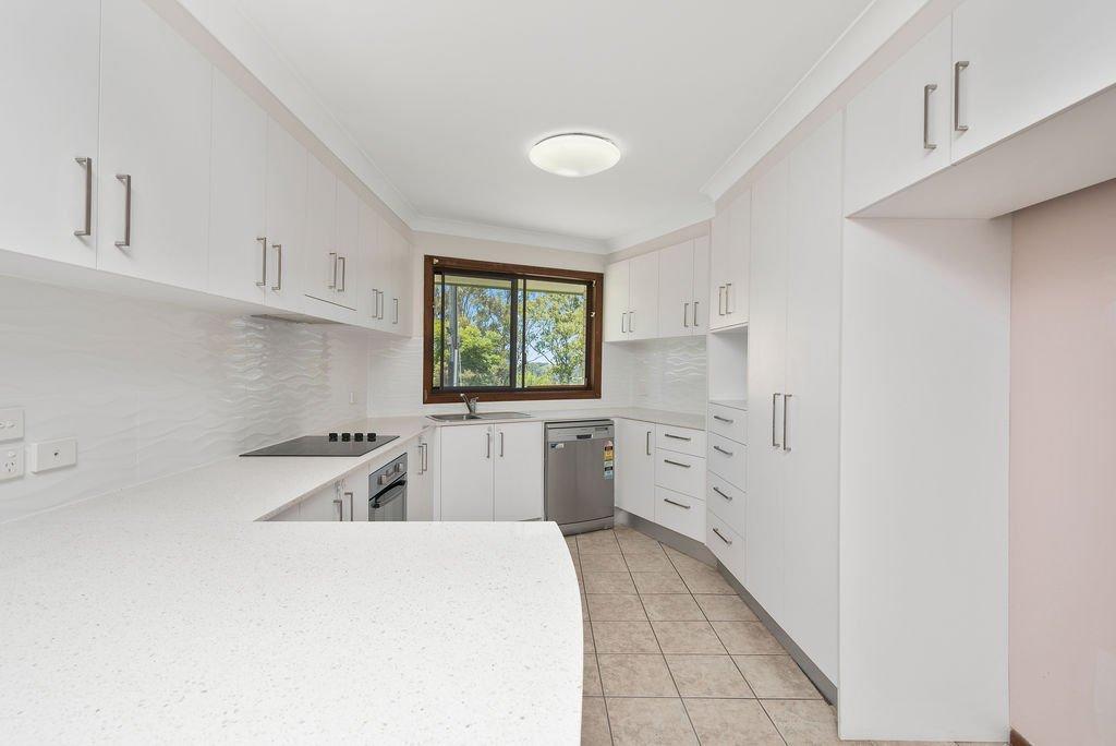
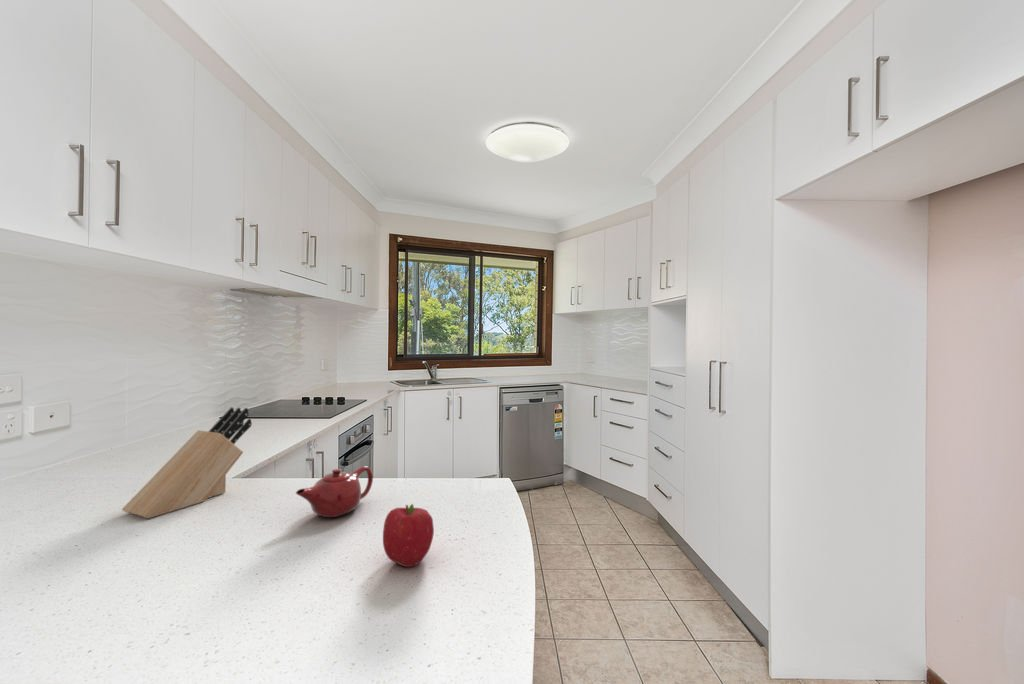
+ fruit (407, 532)
+ knife block (196, 455)
+ teapot (337, 490)
